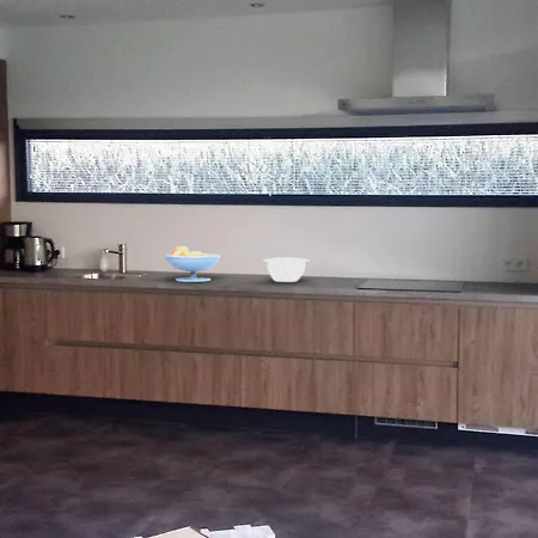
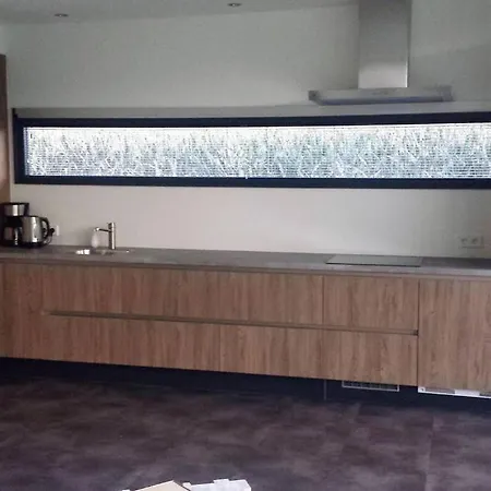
- mixing bowl (286, 269)
- fruit bowl (192, 263)
